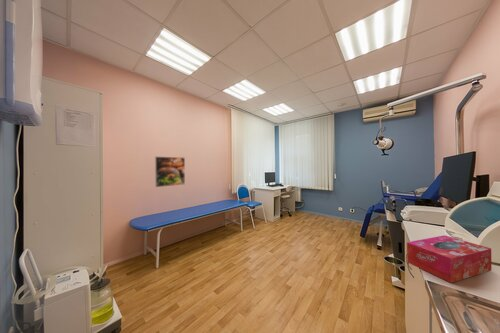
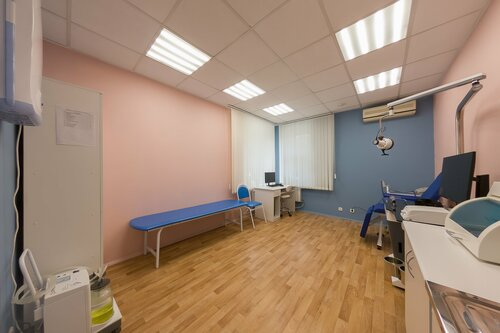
- tissue box (447, 255)
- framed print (170, 171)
